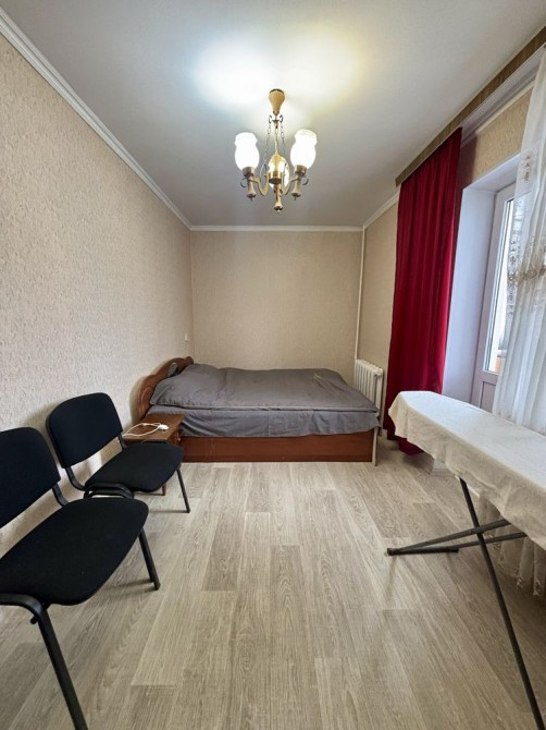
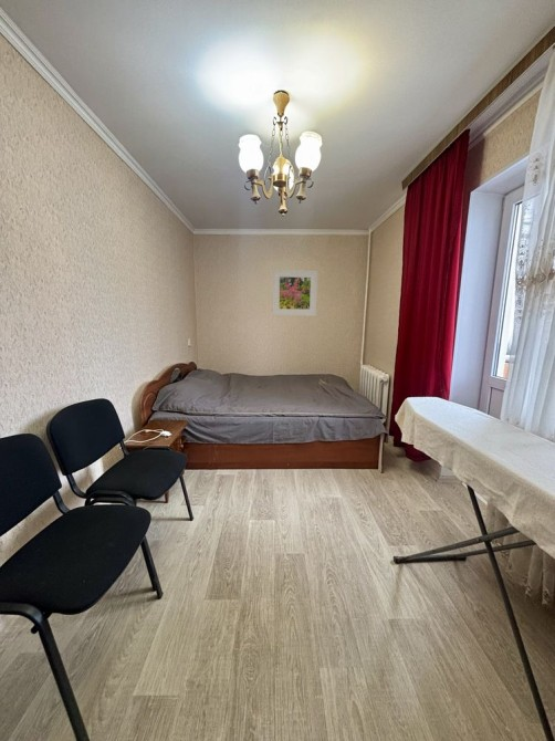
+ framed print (294, 293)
